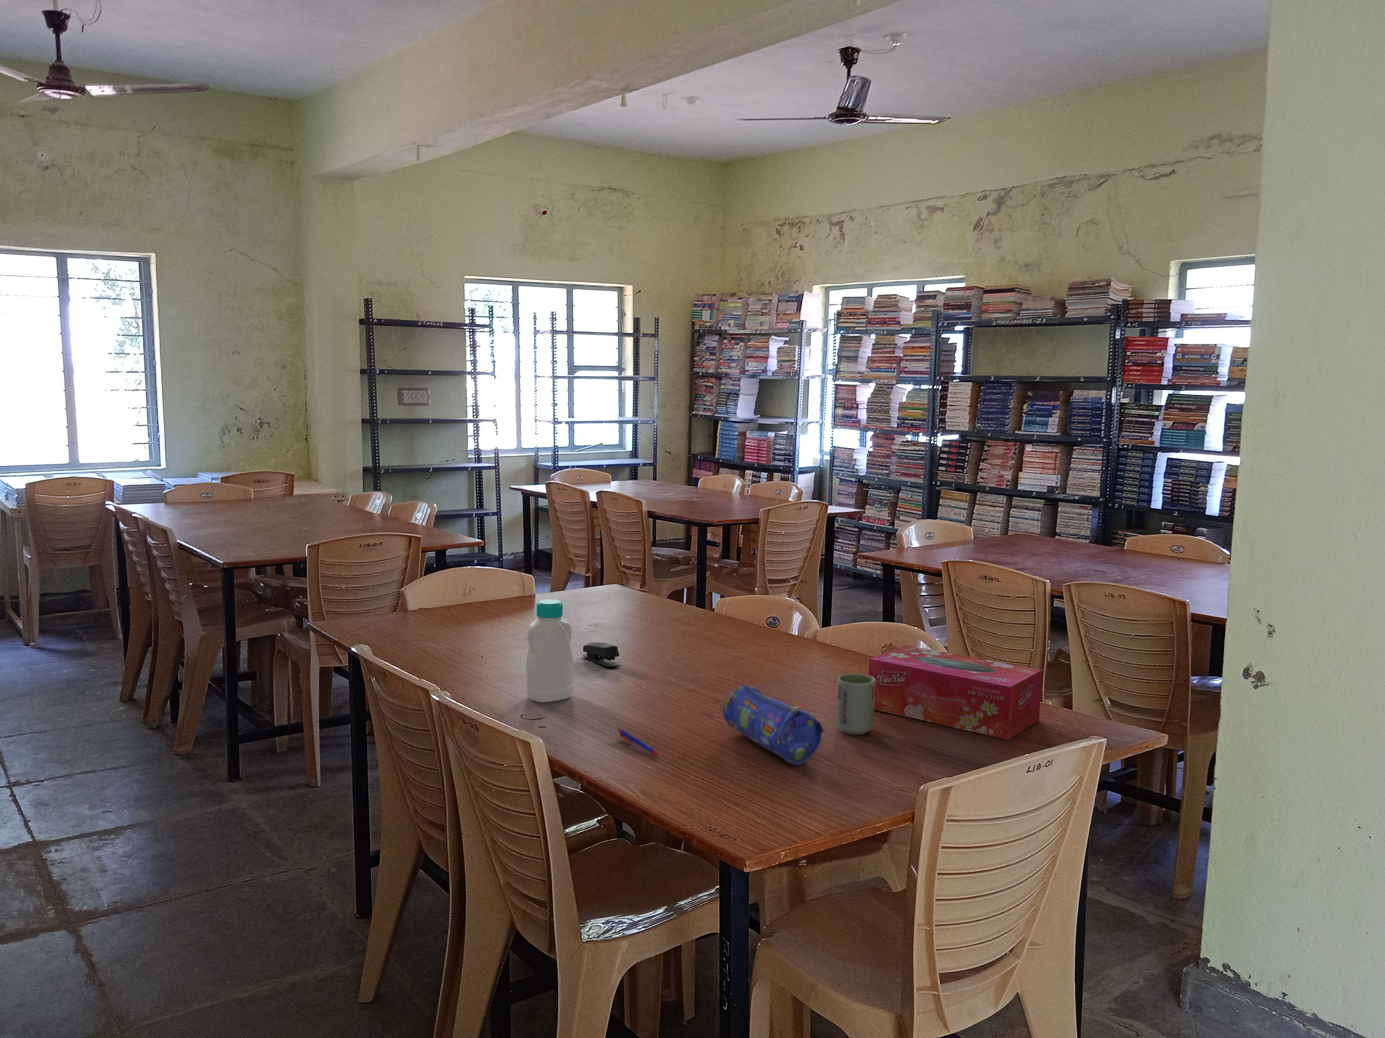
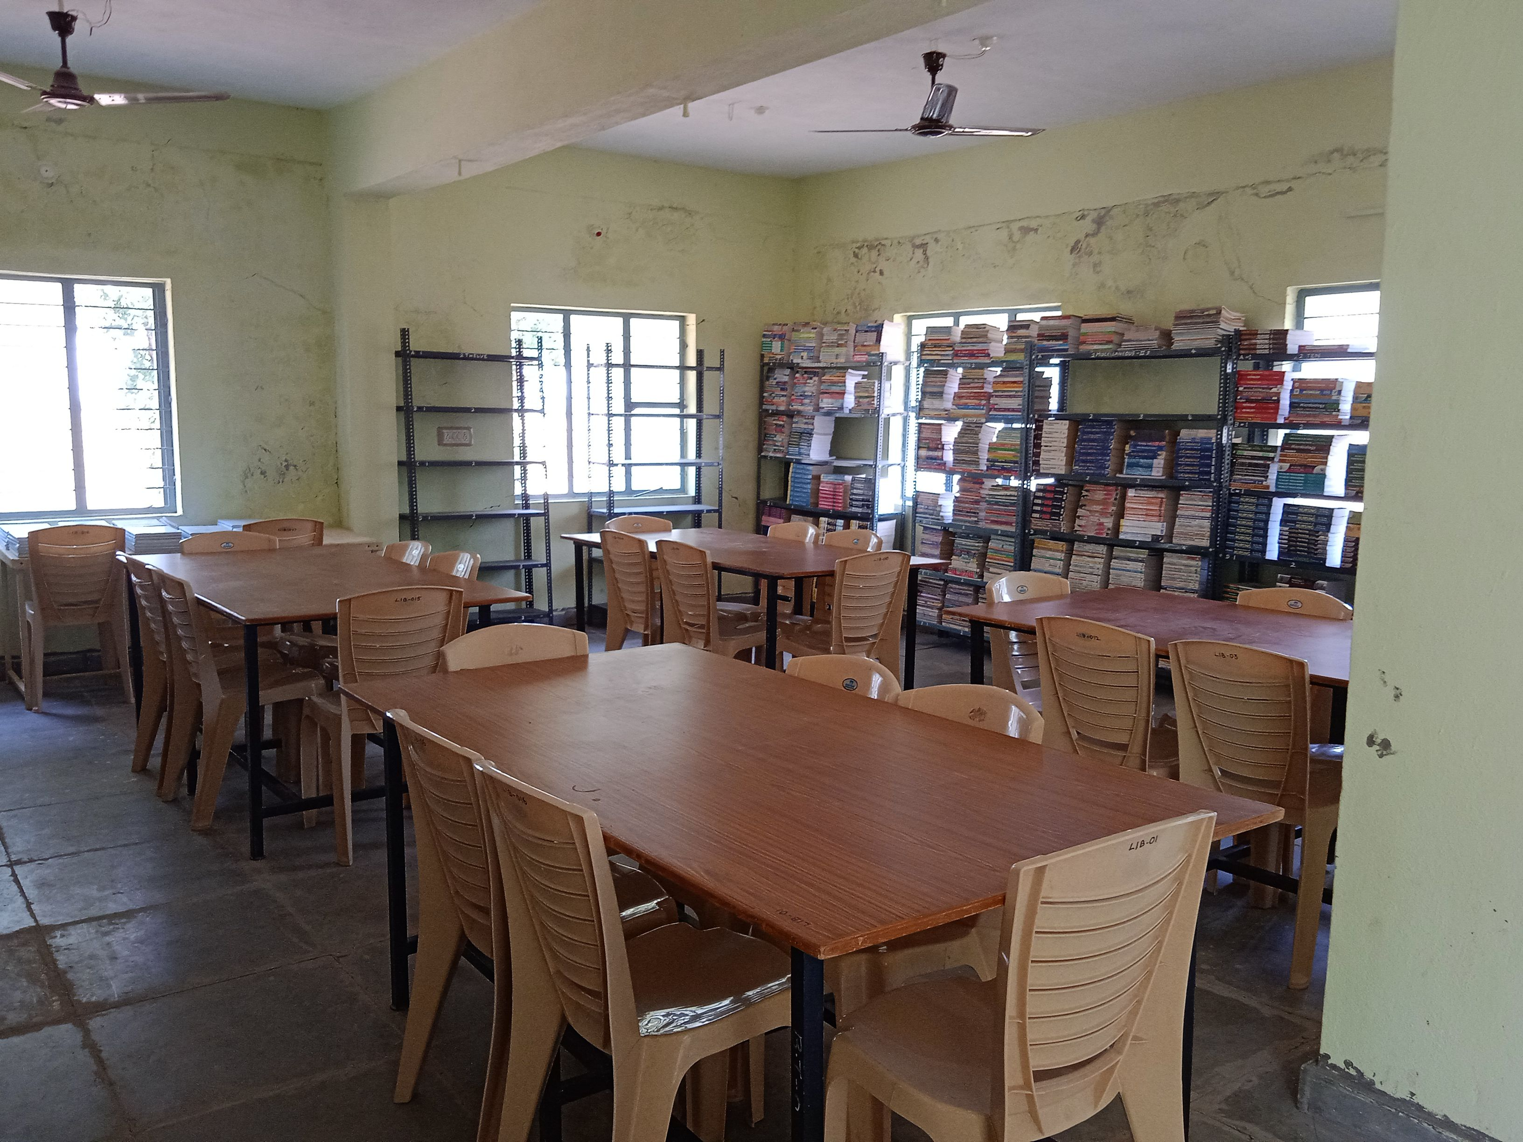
- pen (639, 743)
- bottle (550, 650)
- pencil case (771, 721)
- tissue box (953, 689)
- stapler (601, 651)
- cup (855, 704)
